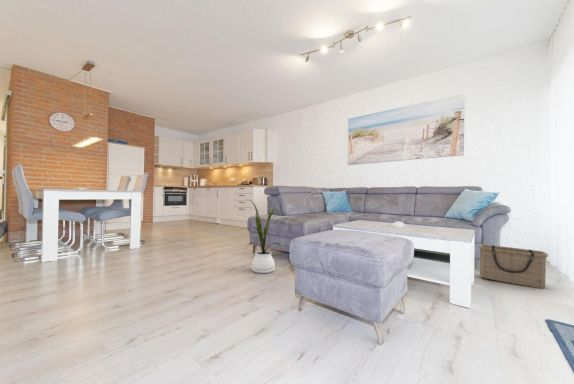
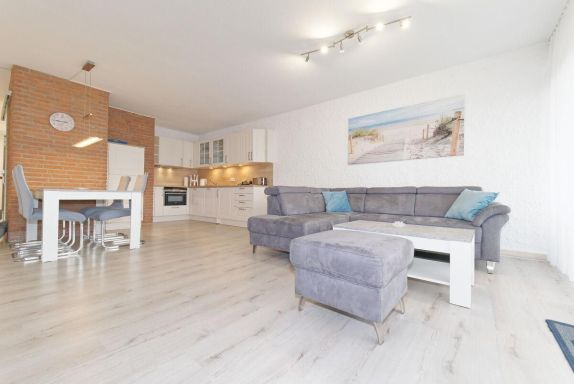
- house plant (262, 234)
- basket (510, 265)
